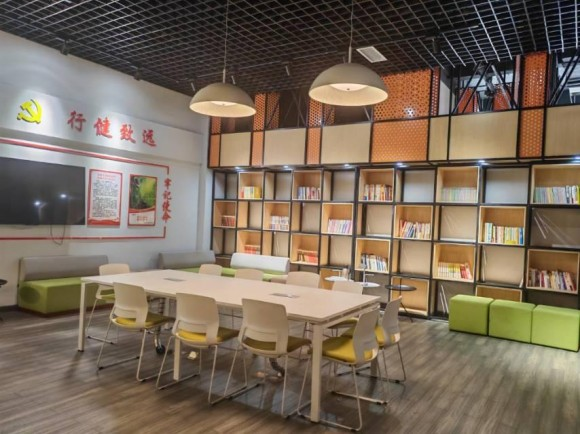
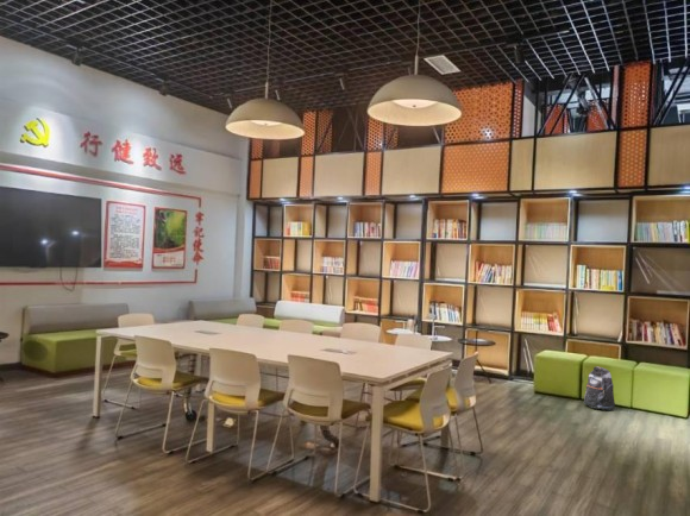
+ backpack (598, 386)
